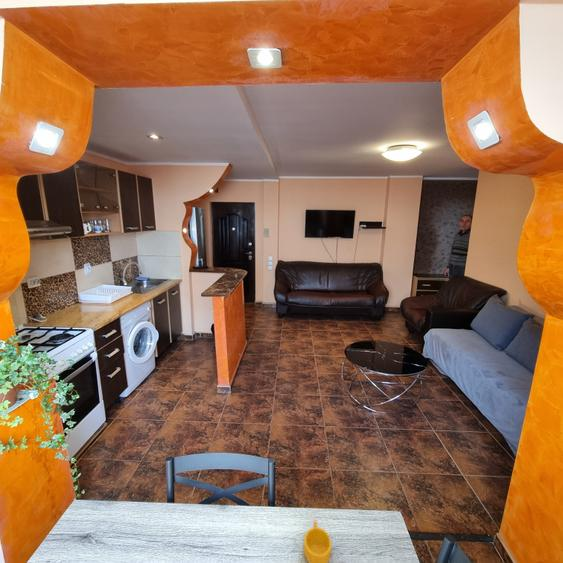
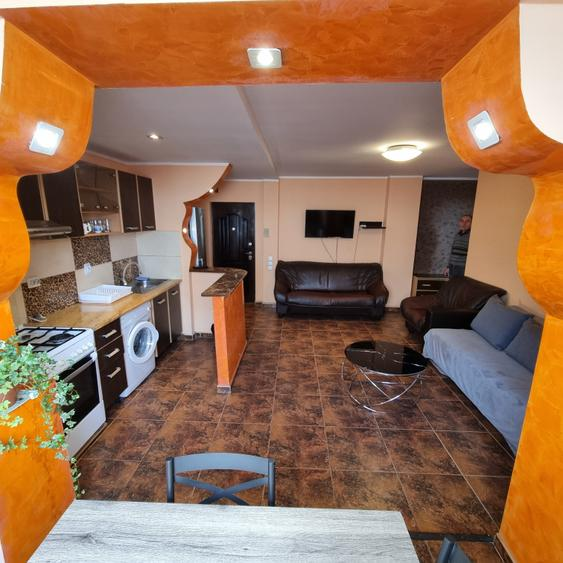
- cup (316, 542)
